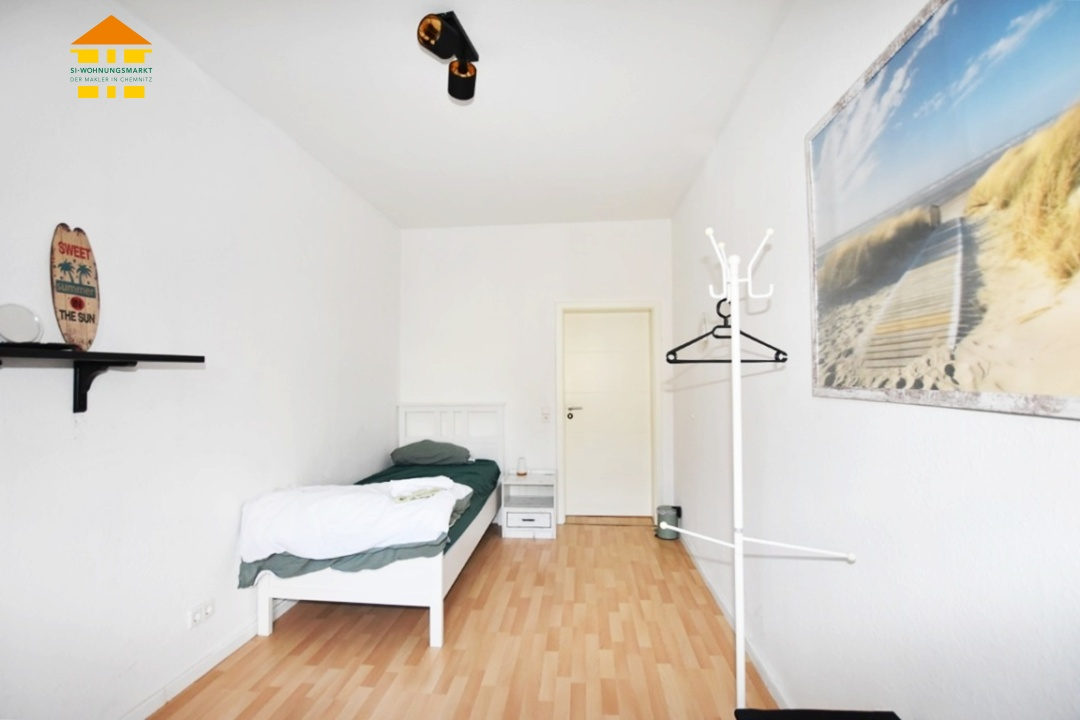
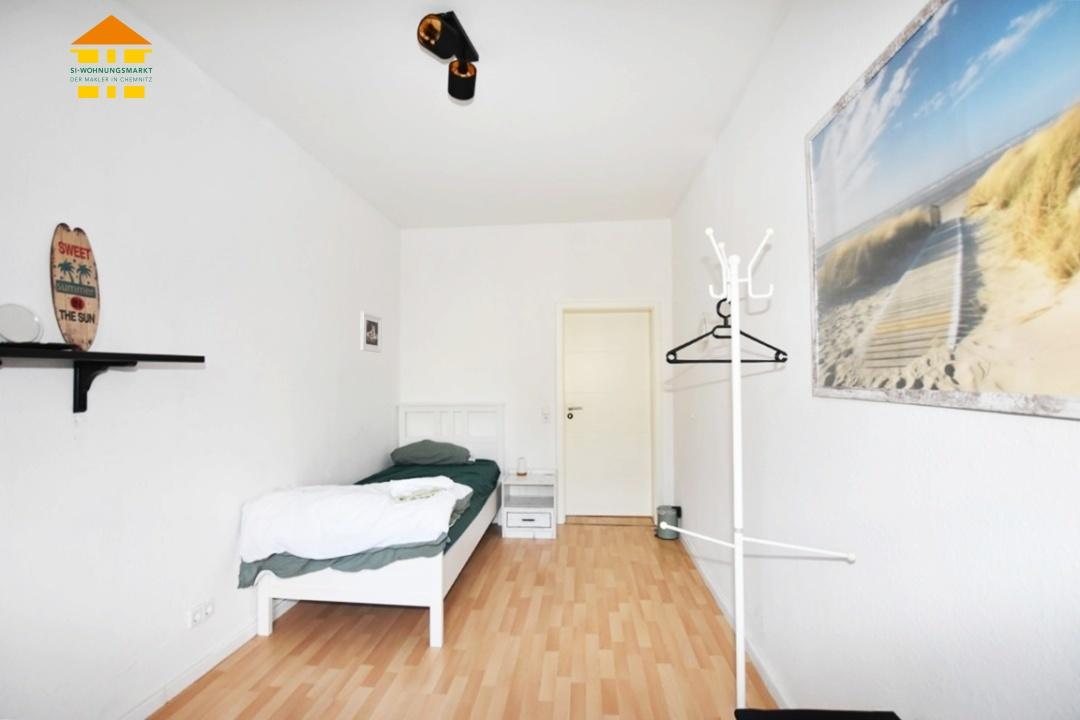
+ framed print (371, 333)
